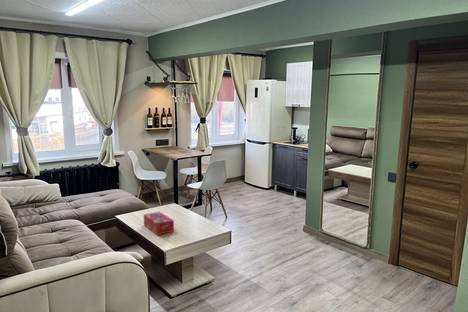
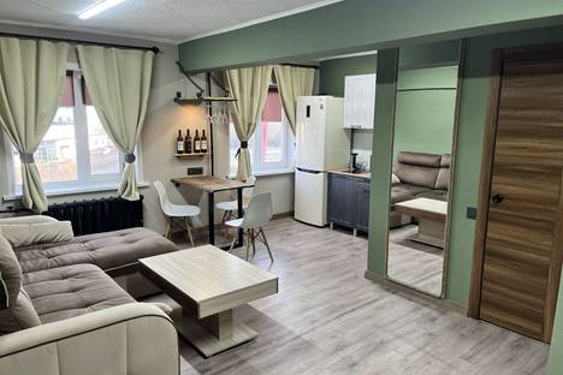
- tissue box (158, 222)
